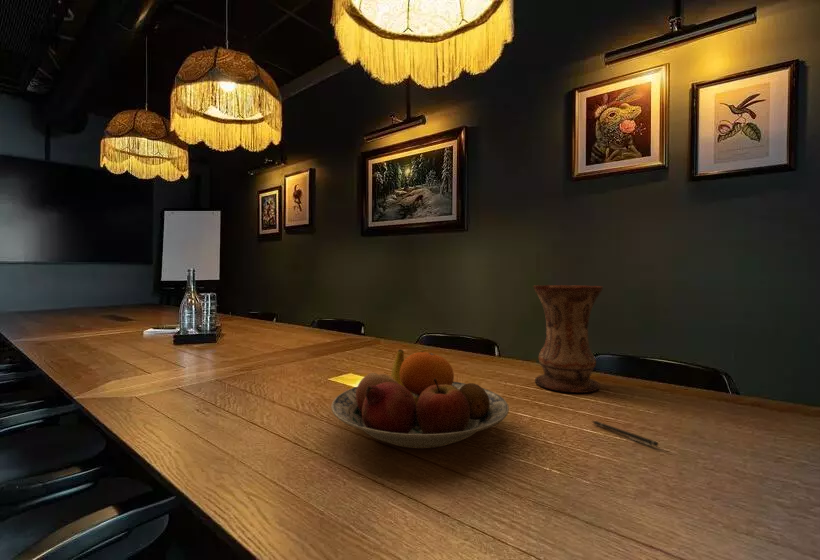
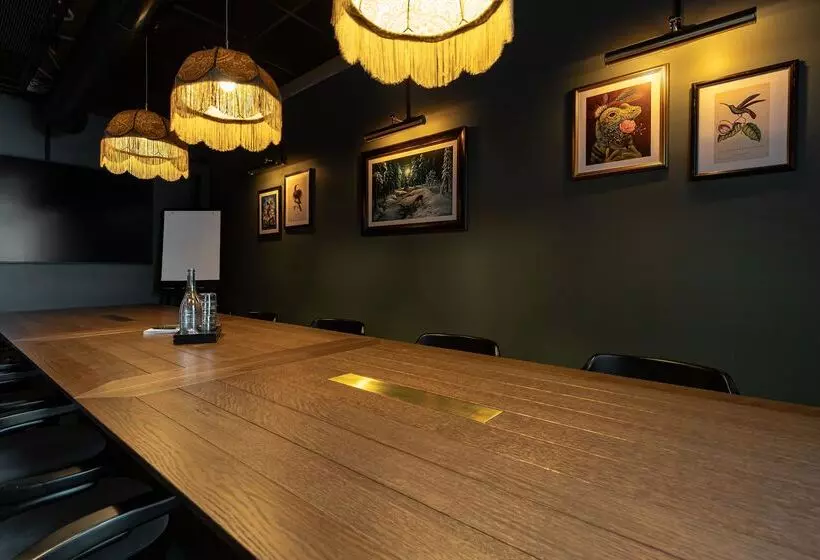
- vase (566, 335)
- fruit bowl (419, 394)
- pen (621, 431)
